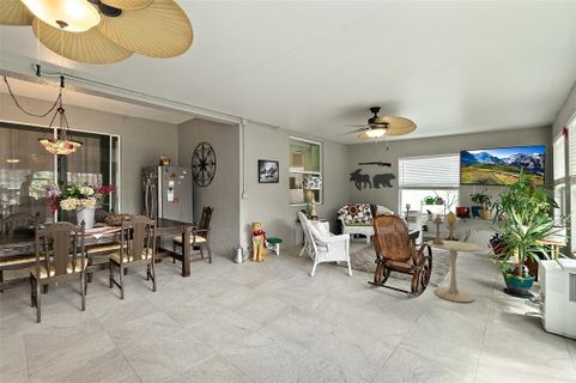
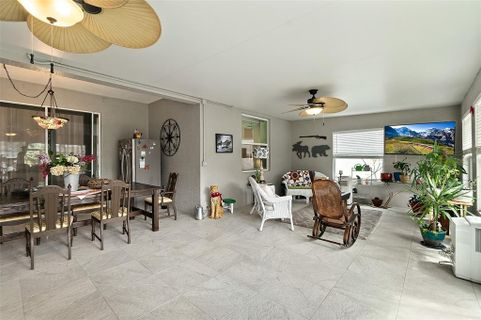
- side table (453, 269)
- table lamp (447, 227)
